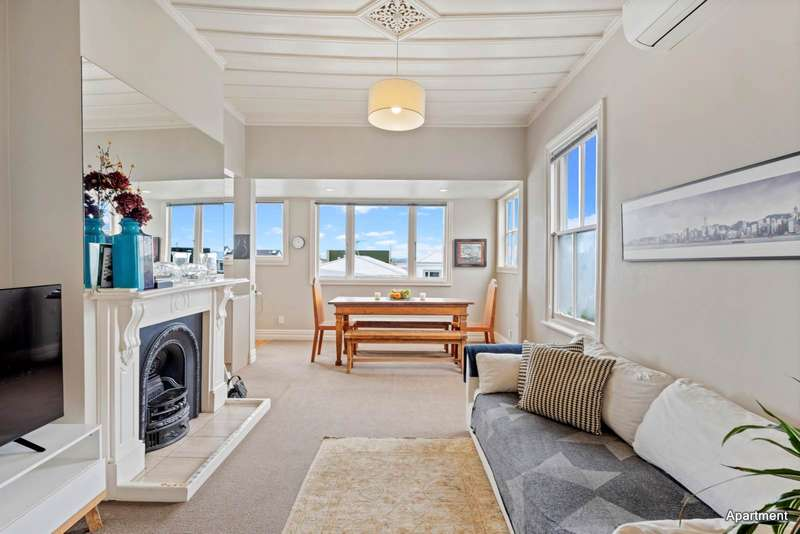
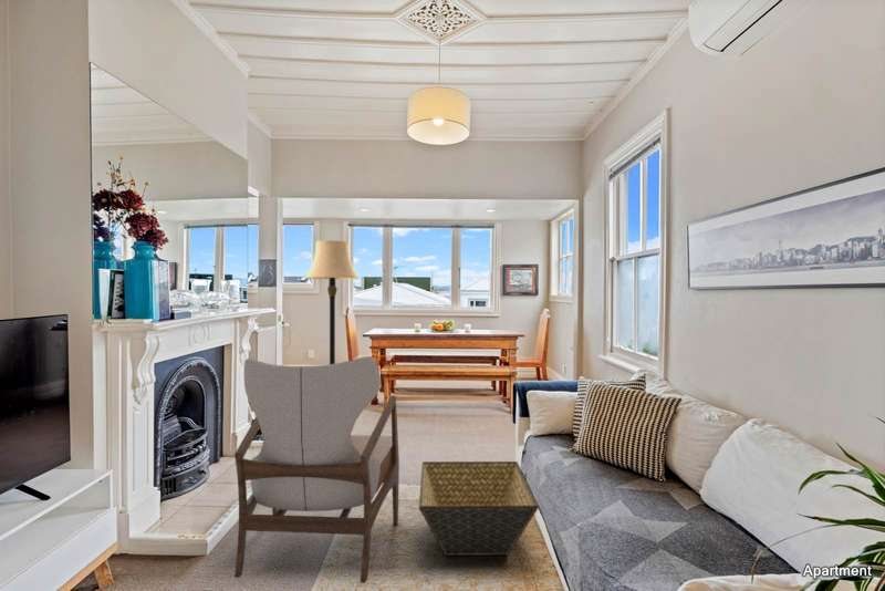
+ lamp (332, 326)
+ armchair (321, 446)
+ basket (473, 509)
